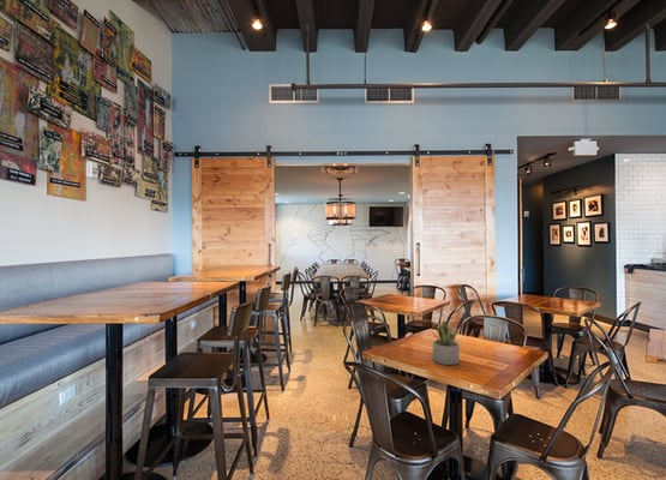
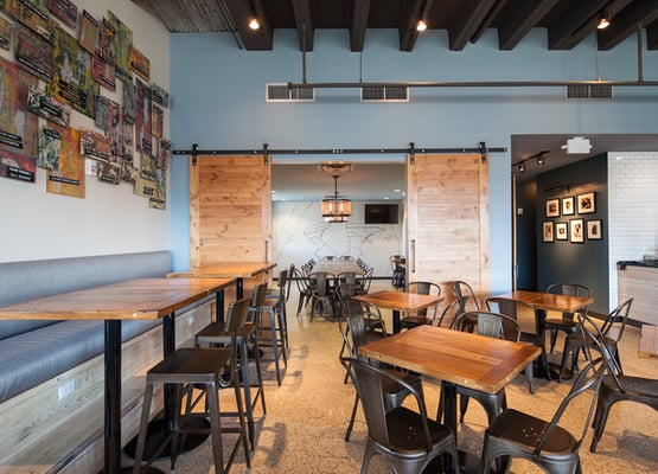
- succulent plant (445, 340)
